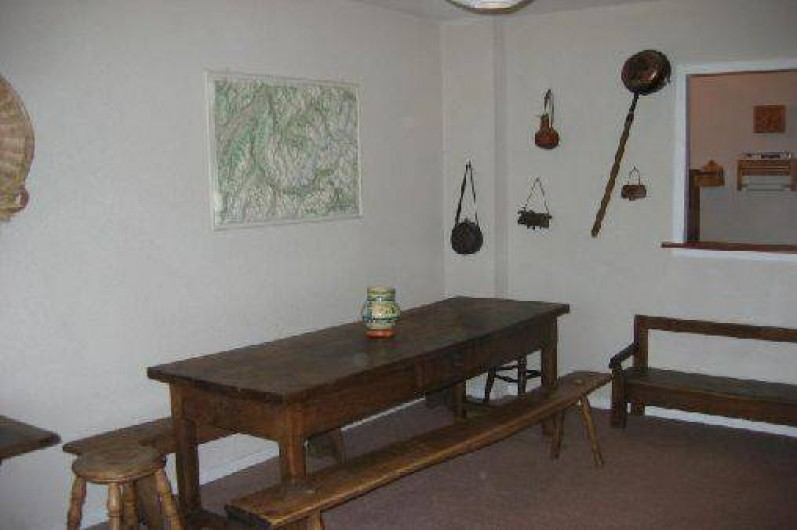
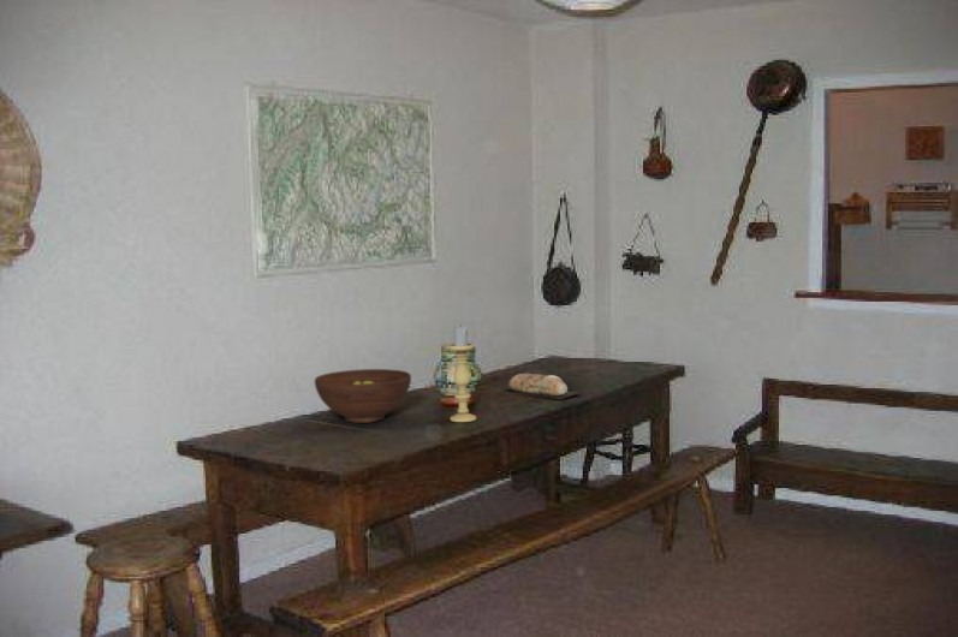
+ candle holder (462, 371)
+ bread loaf (537, 382)
+ fruit bowl (363, 398)
